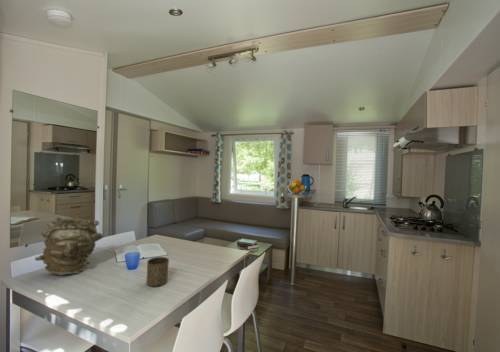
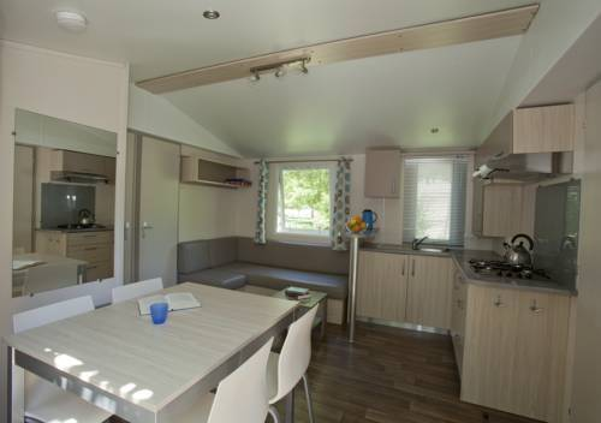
- cup (157, 271)
- vase (70, 244)
